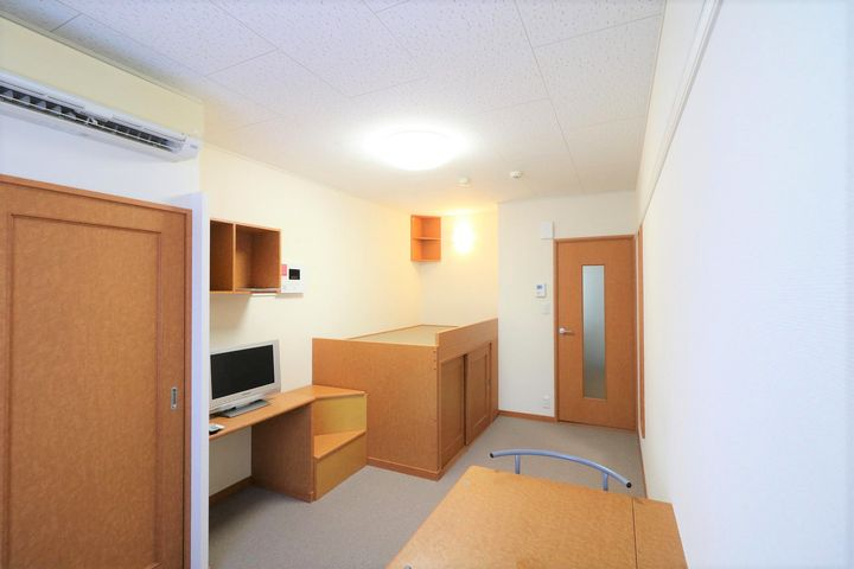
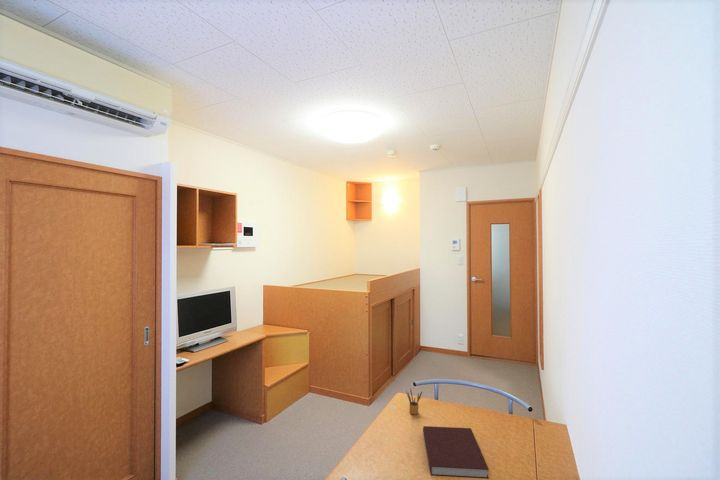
+ pencil box (414, 401)
+ notebook (452, 449)
